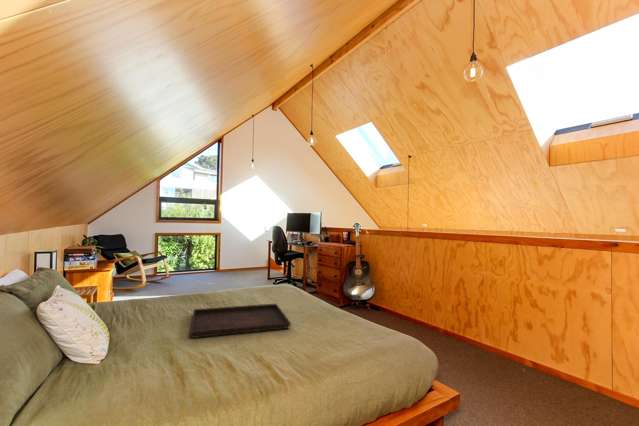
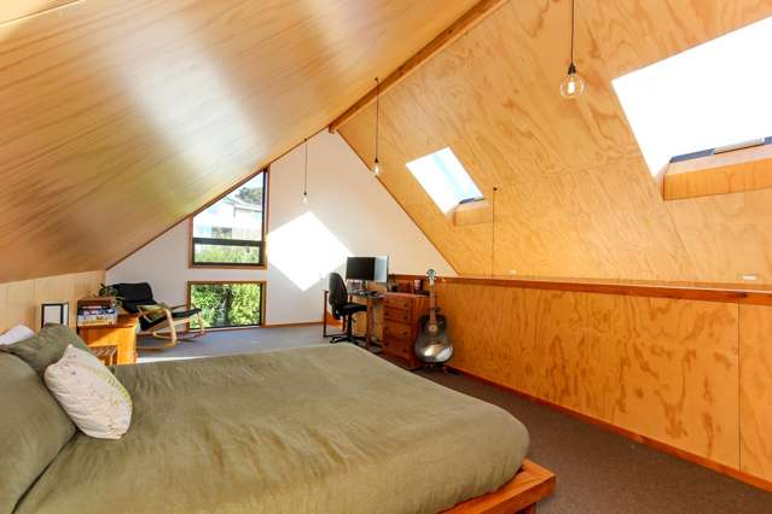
- serving tray (239, 318)
